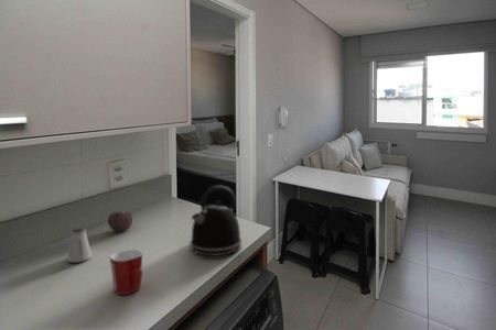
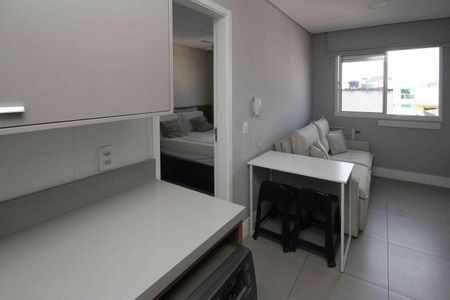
- kettle (216, 216)
- mug (129, 274)
- saltshaker (78, 243)
- apple (120, 220)
